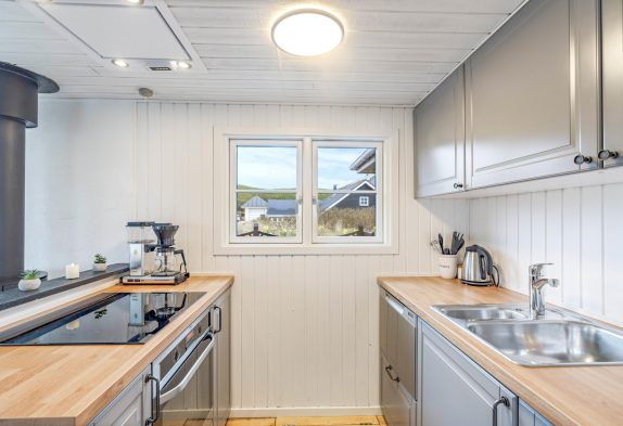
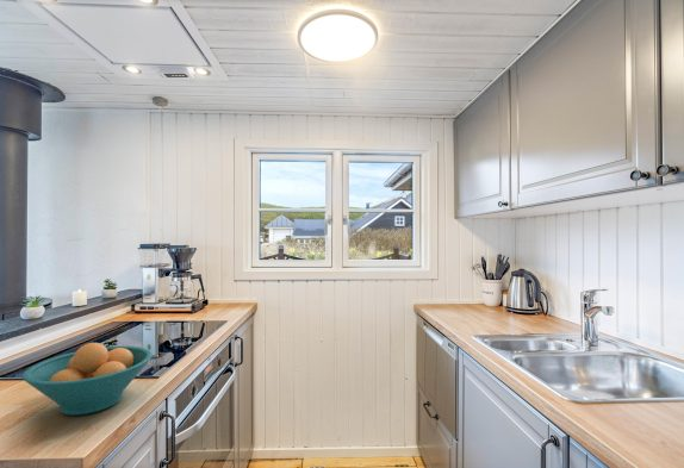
+ fruit bowl (92, 373)
